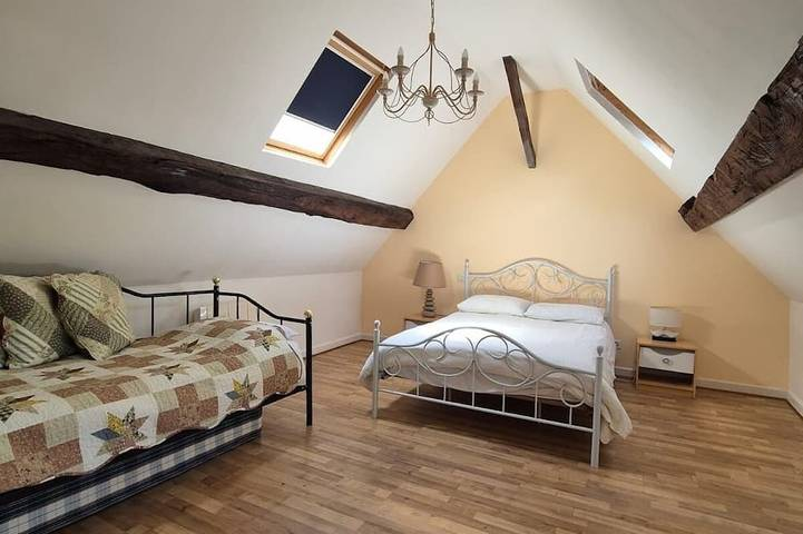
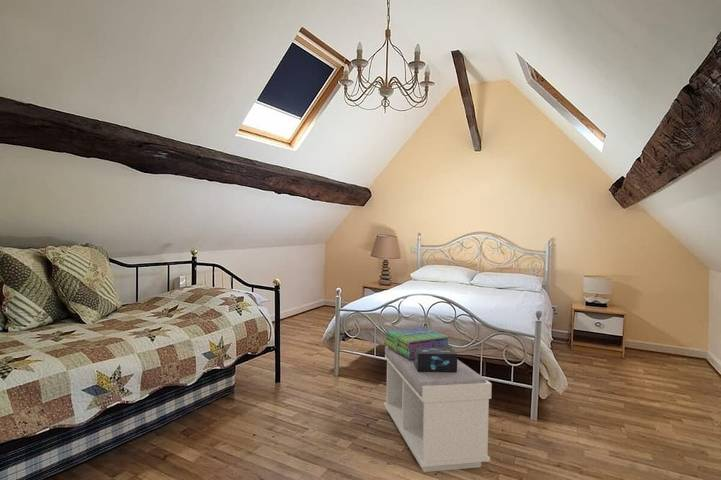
+ bench (429, 397)
+ stack of books (416, 342)
+ decorative box (435, 359)
